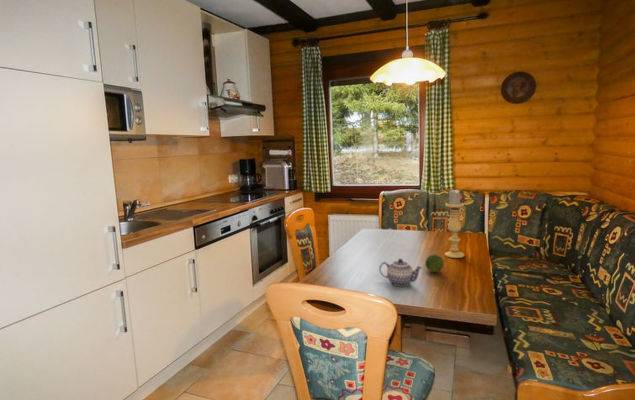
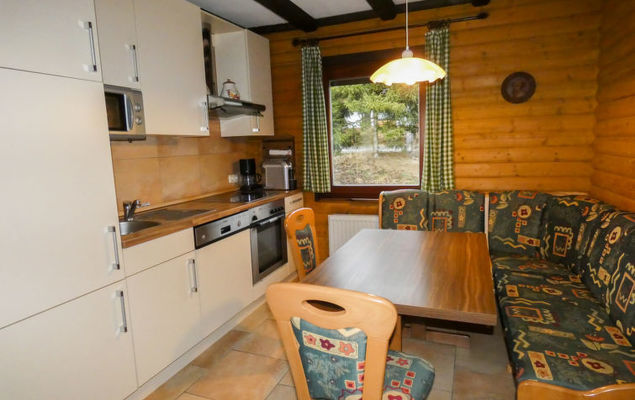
- teapot (400, 271)
- candle holder (454, 222)
- fruit (434, 263)
